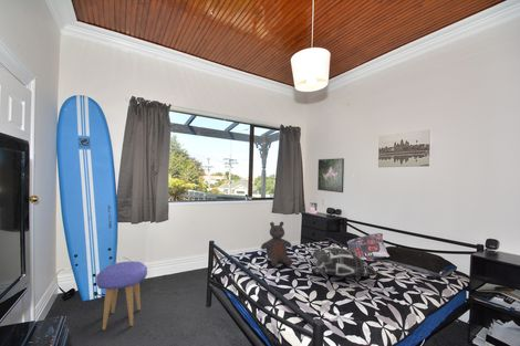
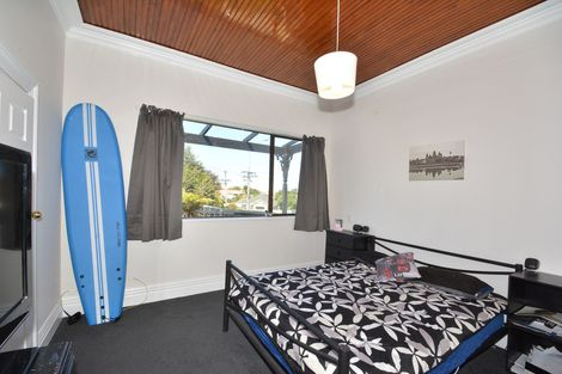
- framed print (330, 175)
- stool (125, 291)
- teddy bear (278, 242)
- decorative pillow (337, 262)
